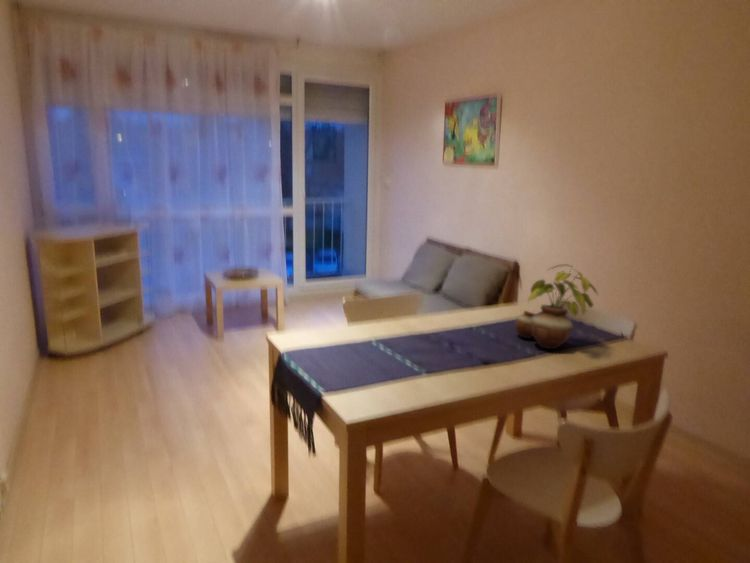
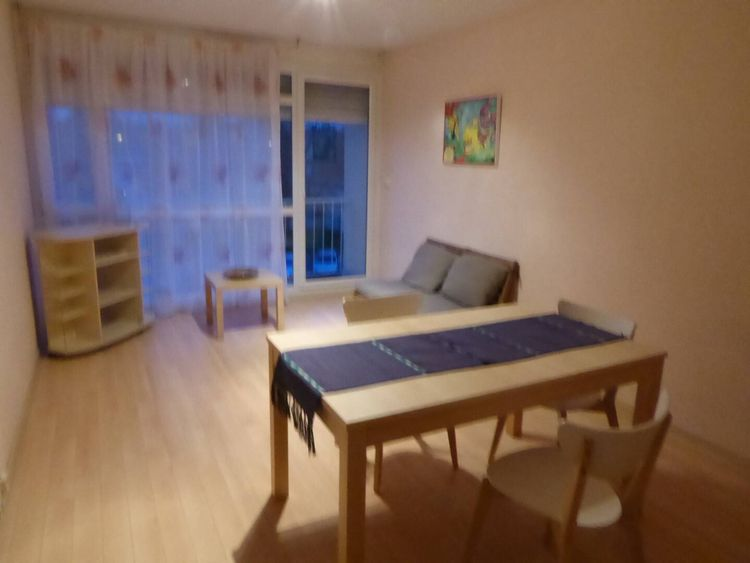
- potted plant (556, 305)
